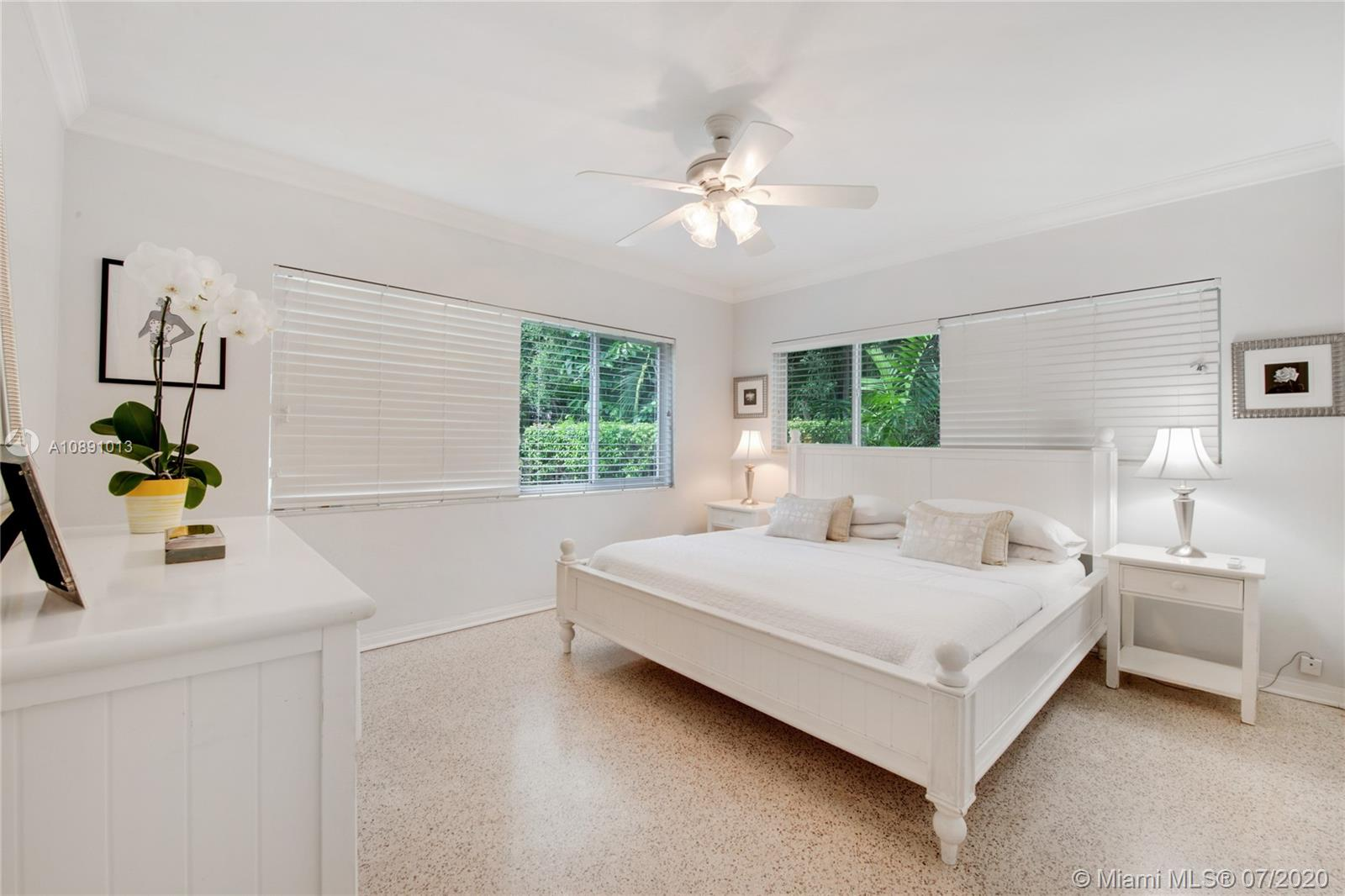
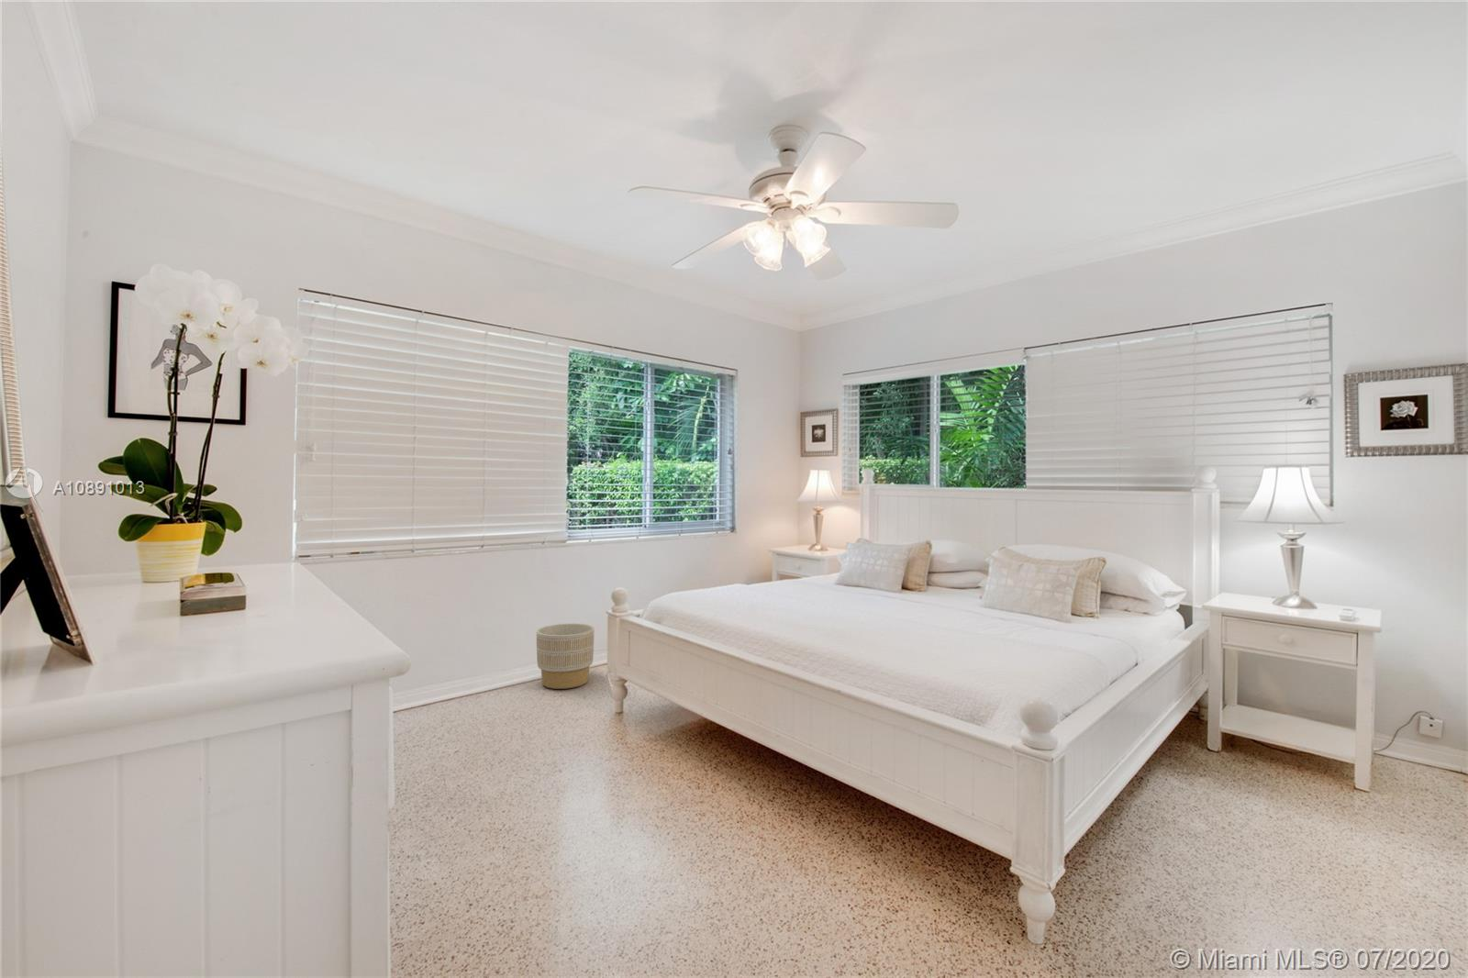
+ planter (565, 655)
